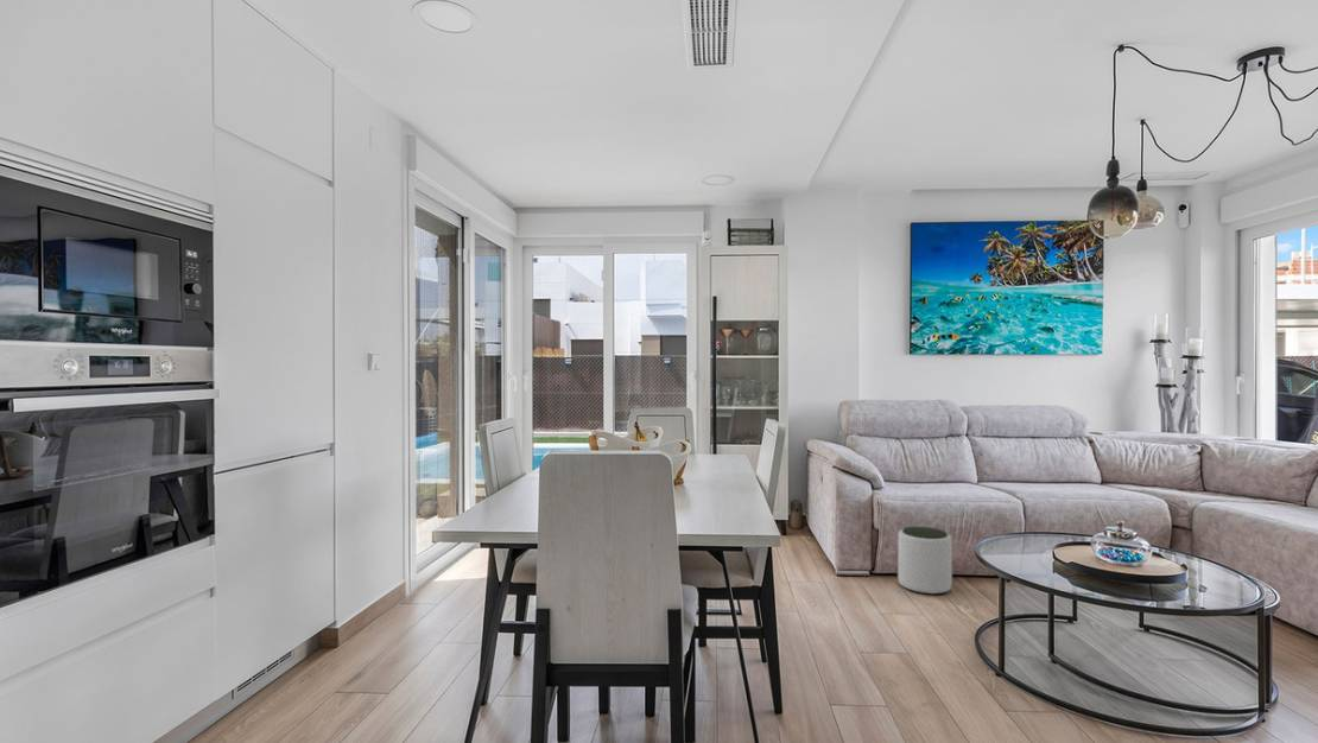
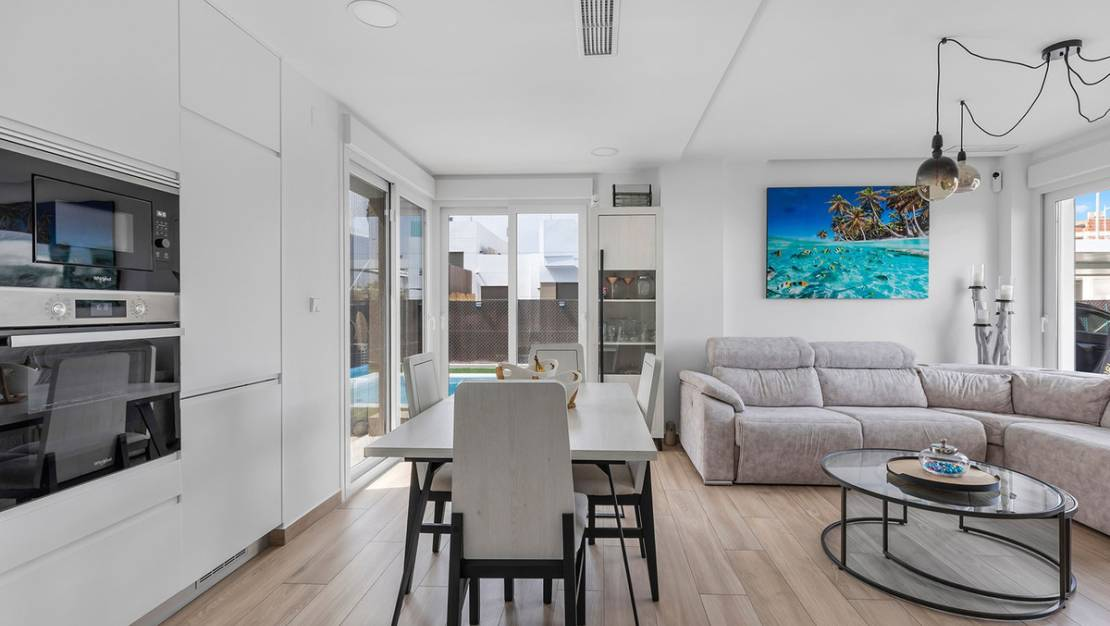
- plant pot (924, 559)
